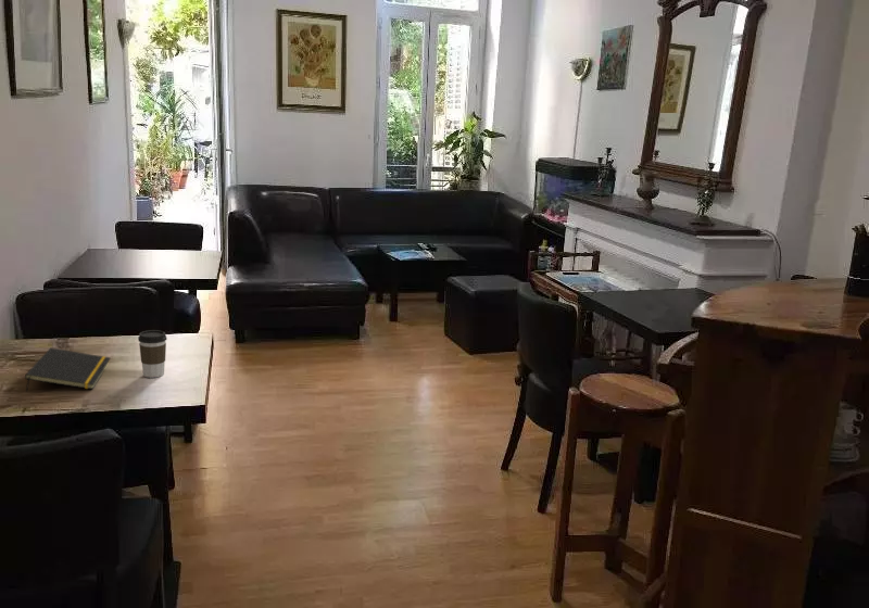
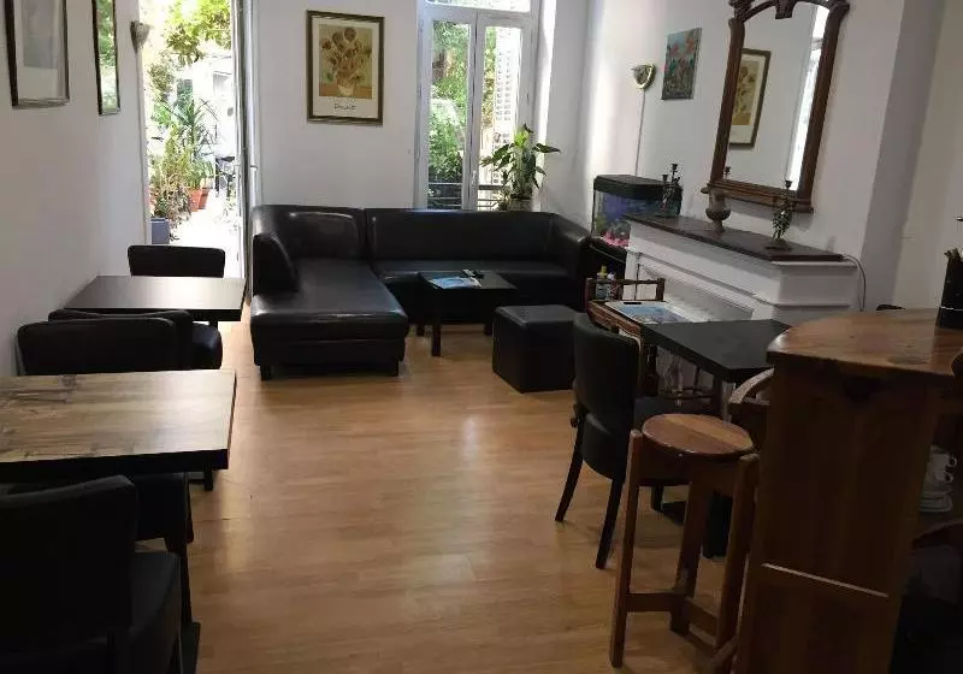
- notepad (71, 367)
- coffee cup (152, 354)
